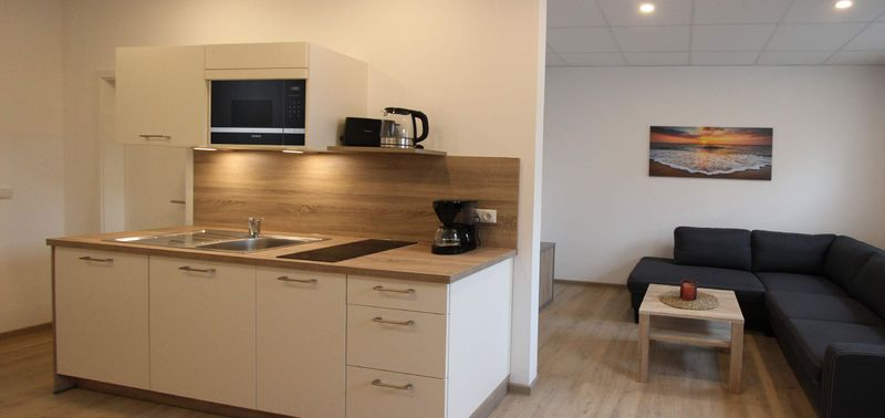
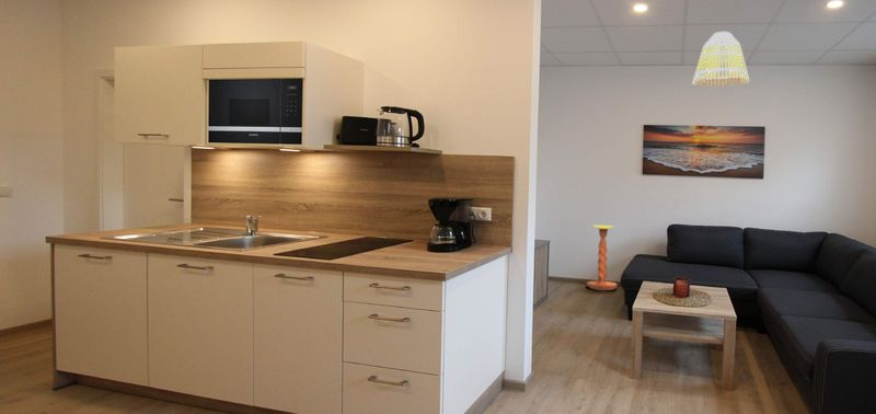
+ lamp shade (722, 57)
+ side table (602, 256)
